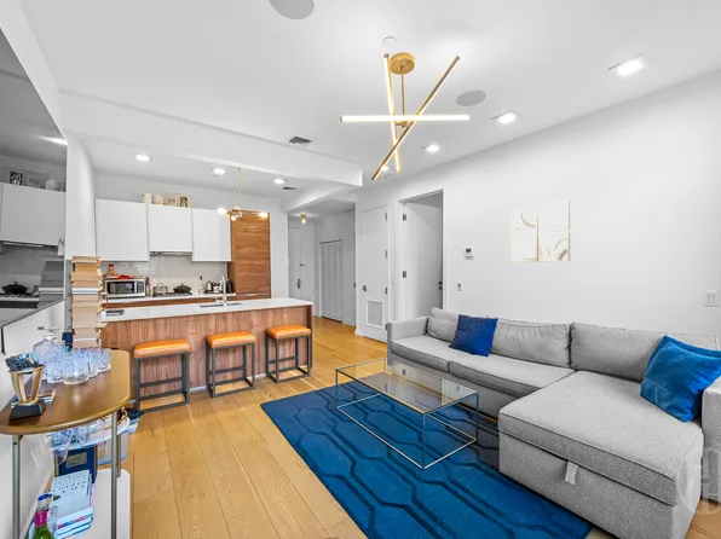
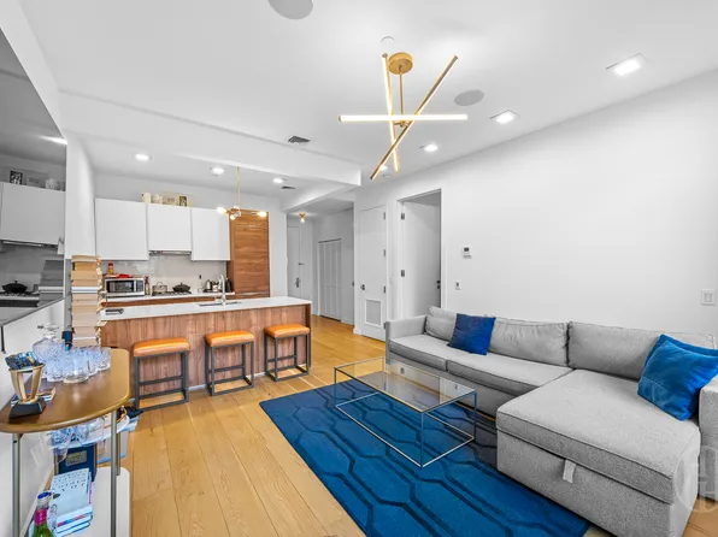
- wall art (538, 232)
